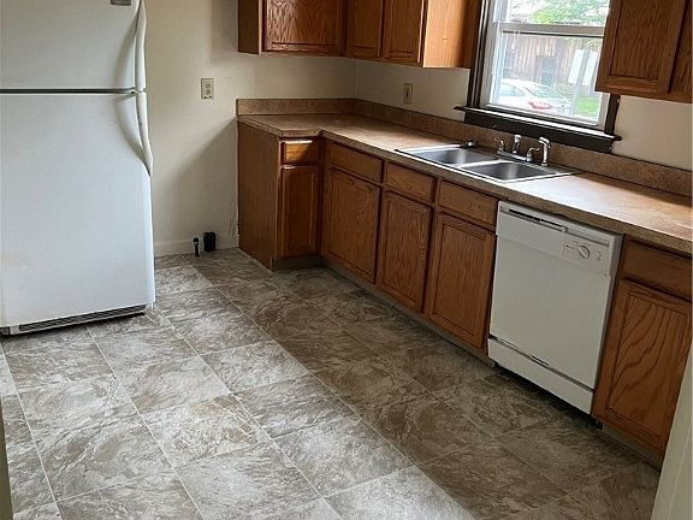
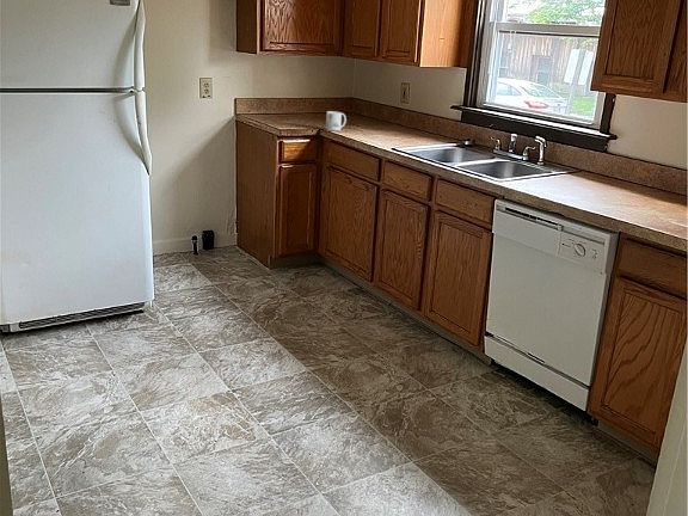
+ mug (336, 121)
